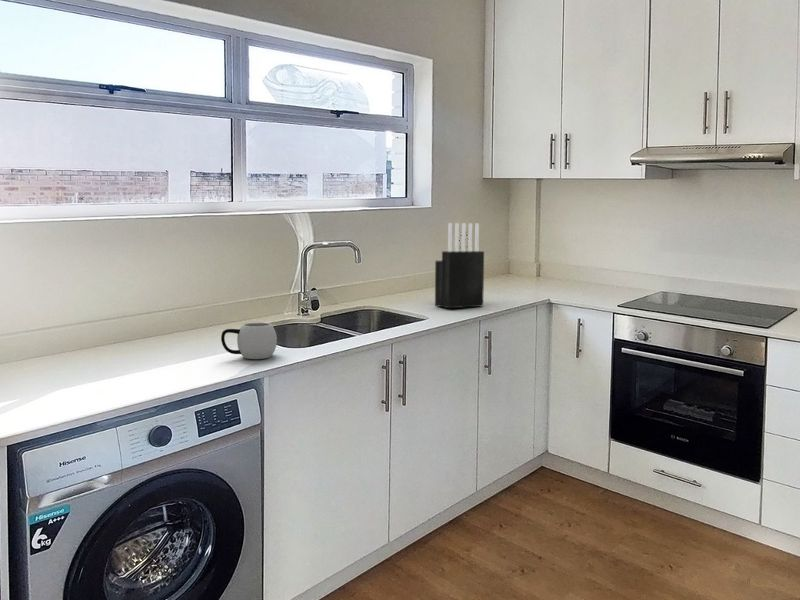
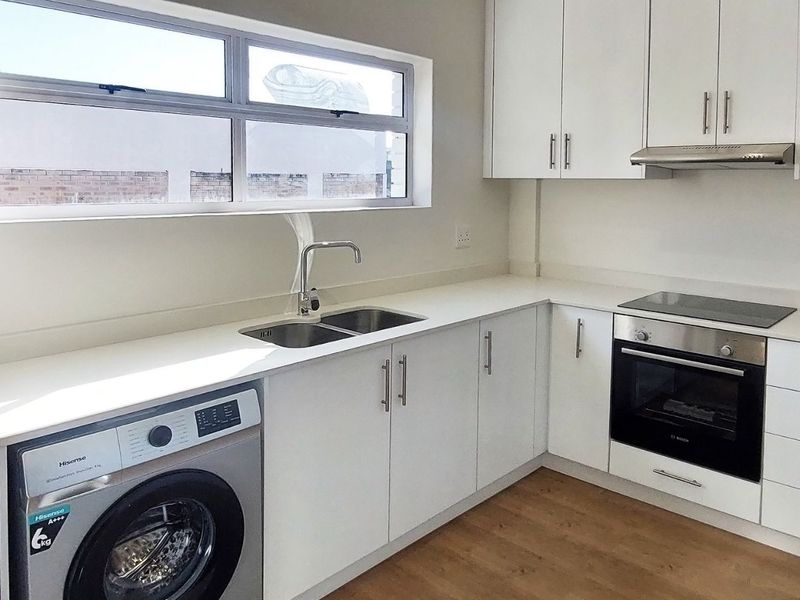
- mug (249, 340)
- knife block (458, 264)
